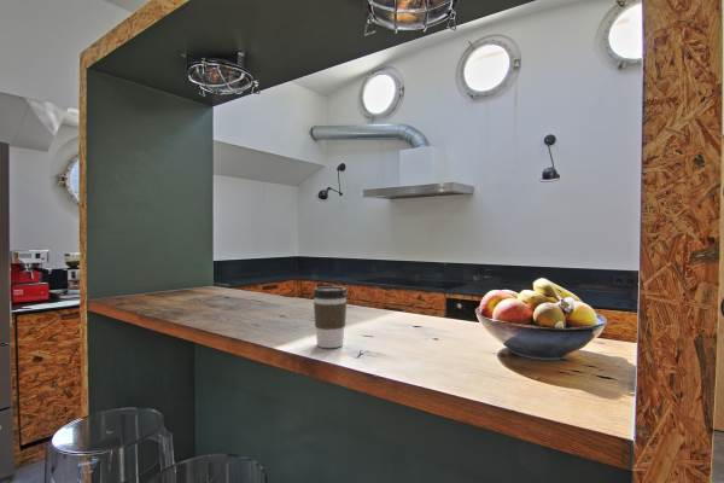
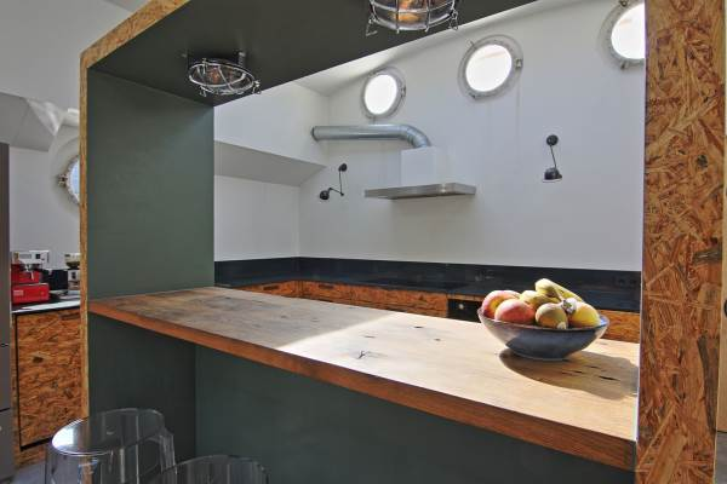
- coffee cup (329, 316)
